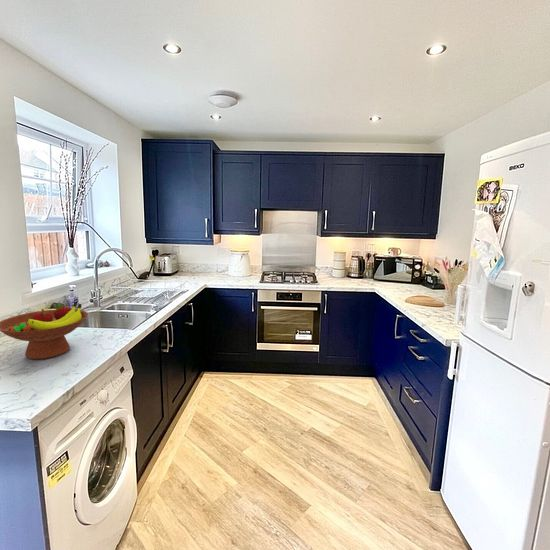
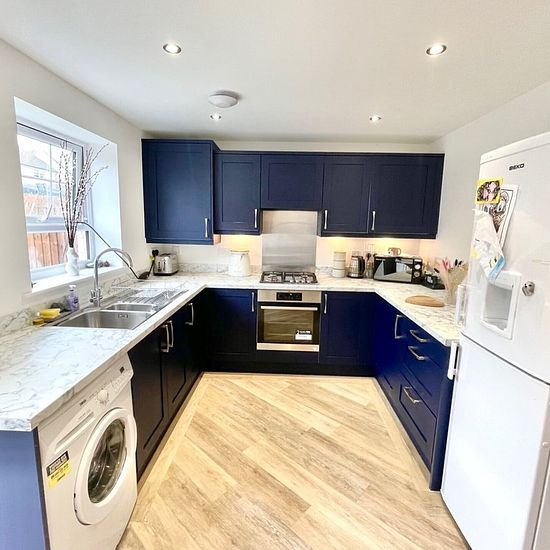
- fruit bowl (46, 329)
